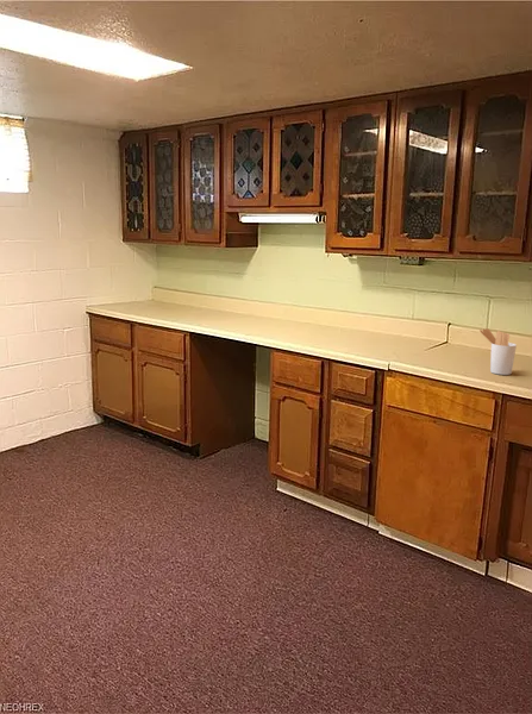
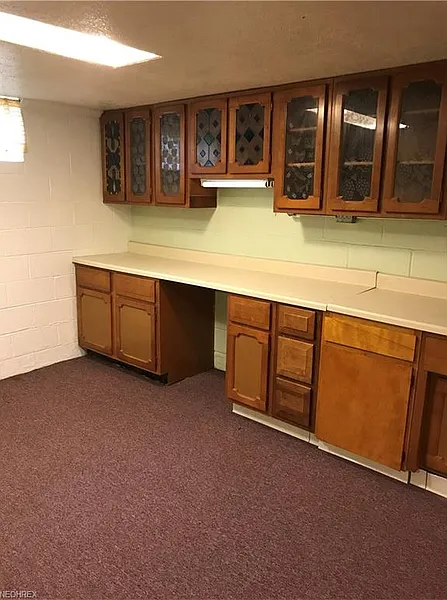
- utensil holder (496, 350)
